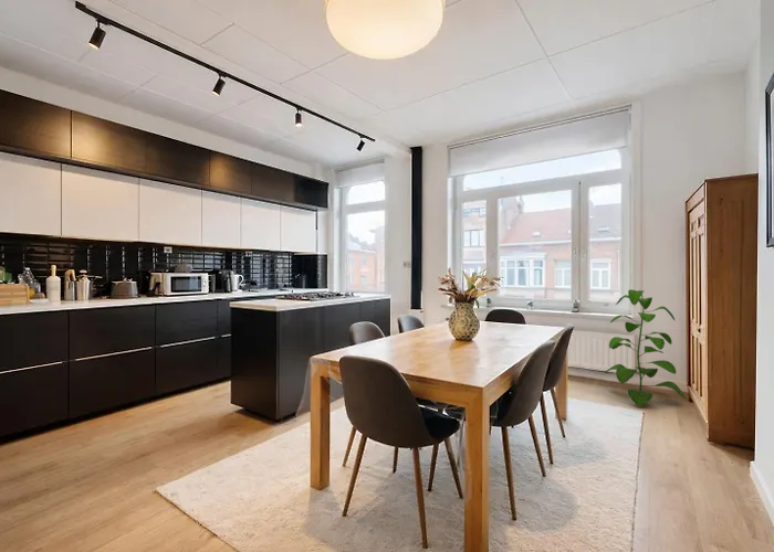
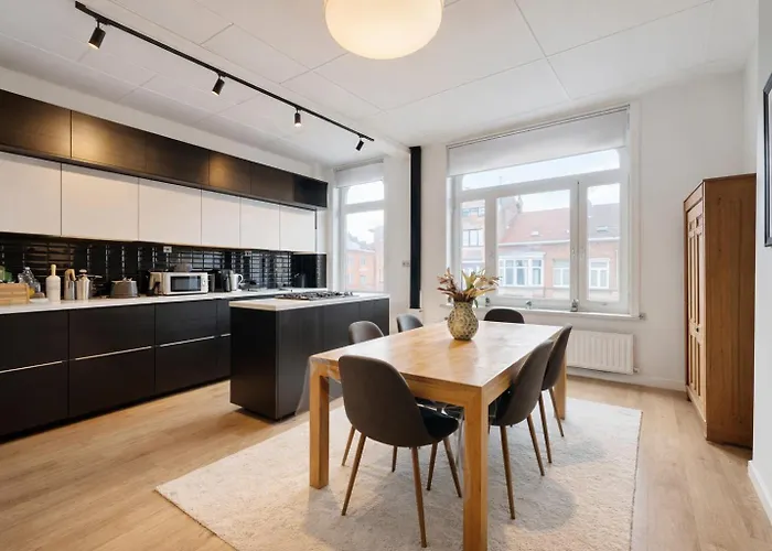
- indoor plant (639, 343)
